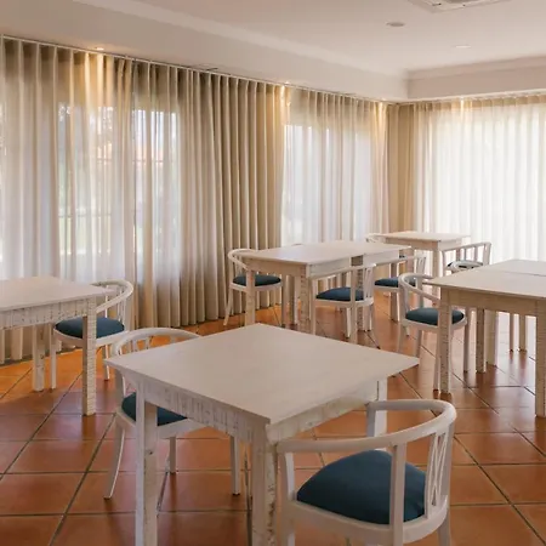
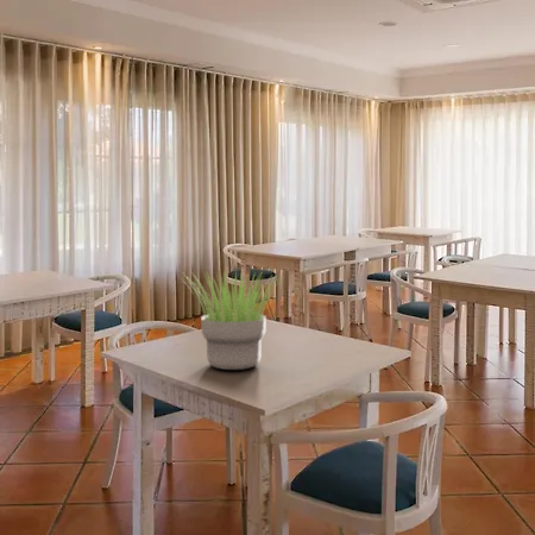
+ potted plant (234, 319)
